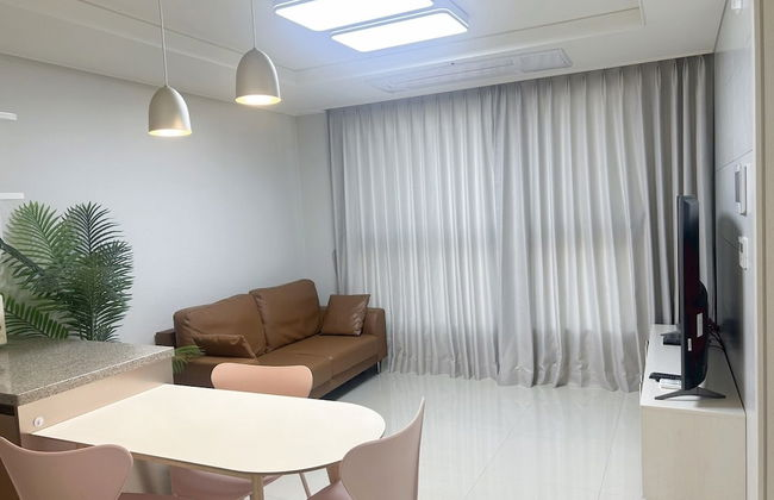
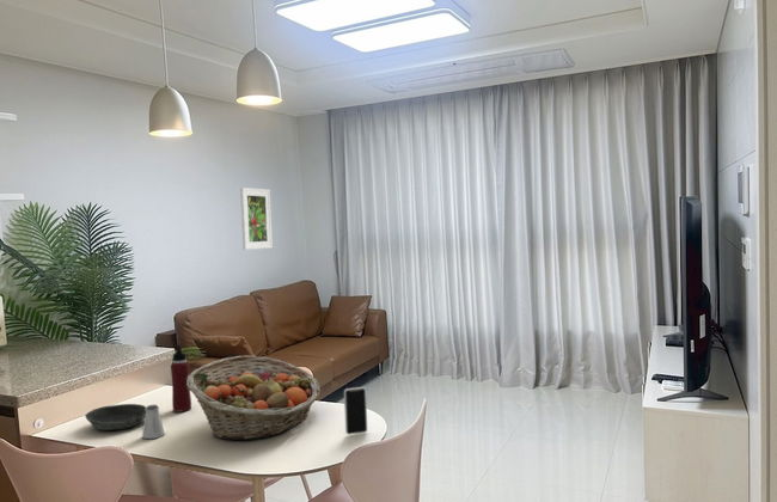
+ bowl (118, 417)
+ smartphone (355, 410)
+ saltshaker (152, 420)
+ water bottle (181, 376)
+ fruit basket (256, 393)
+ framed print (257, 219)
